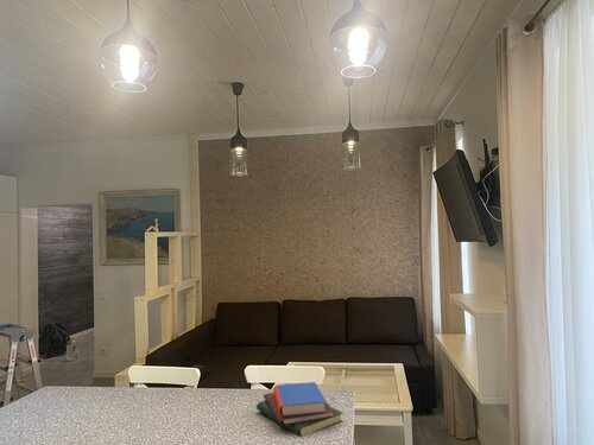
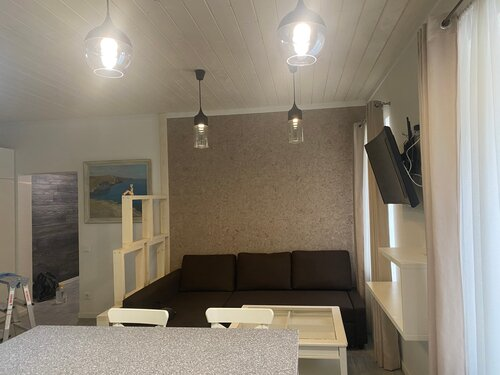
- book (297, 403)
